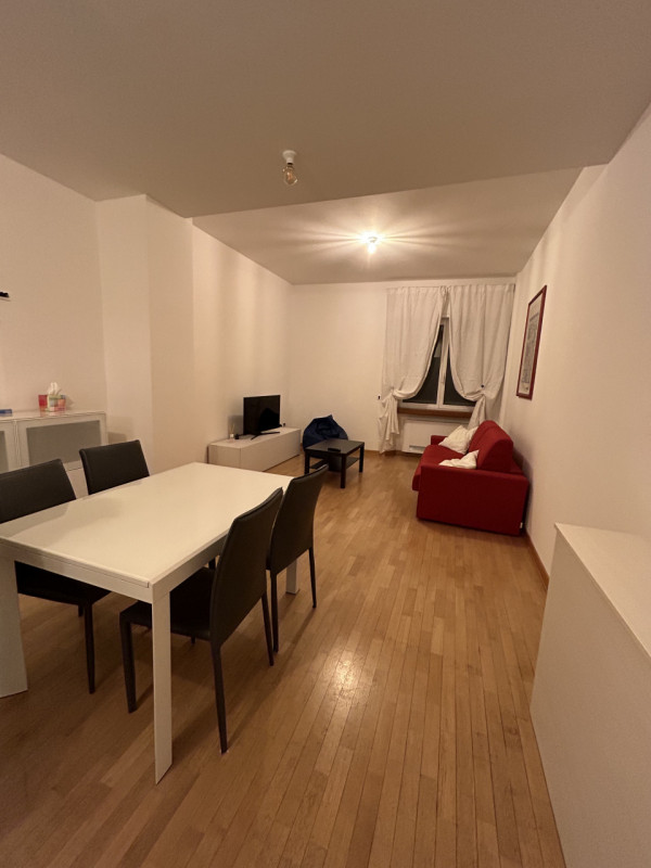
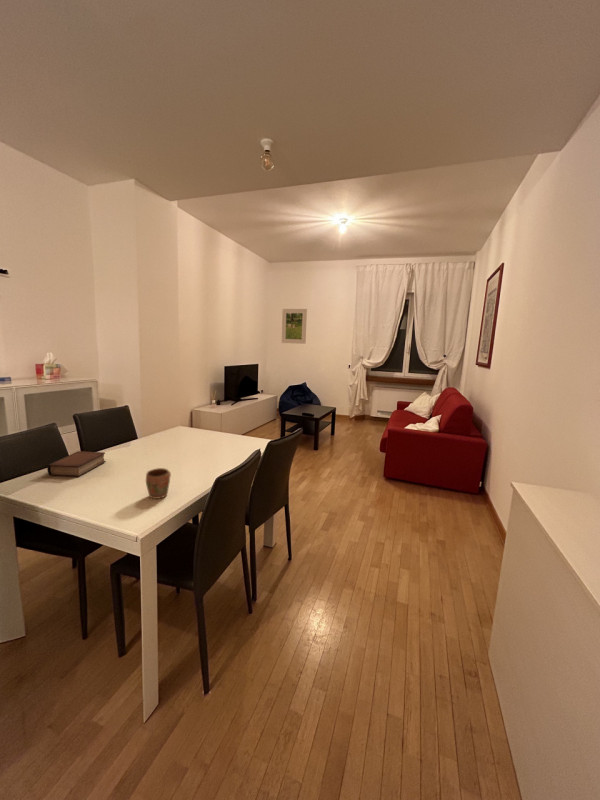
+ mug (160, 483)
+ book (78, 463)
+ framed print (294, 326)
